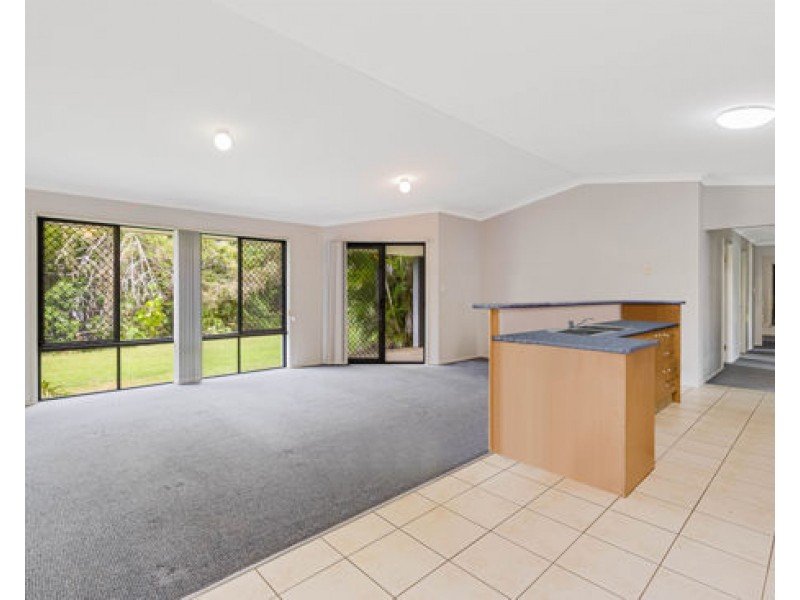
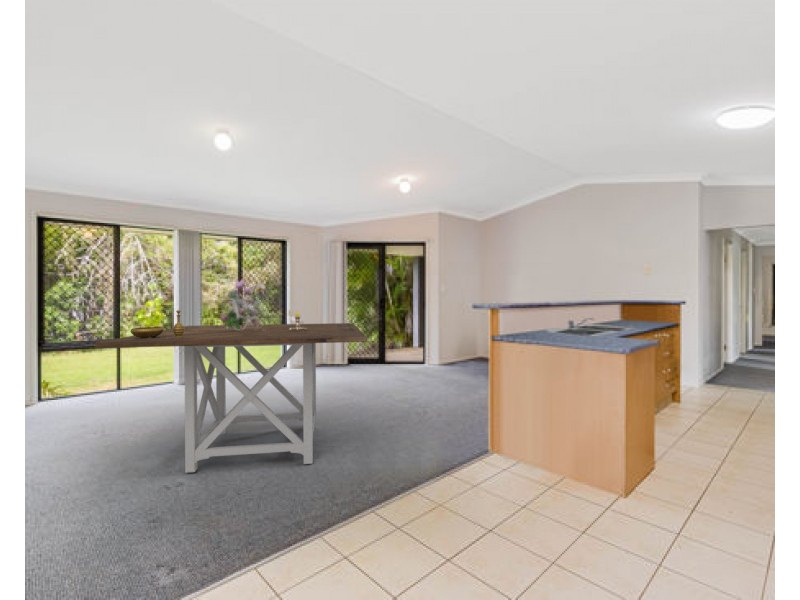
+ bouquet (241, 299)
+ decorative bowl (158, 327)
+ dining table (260, 388)
+ candlestick (298, 320)
